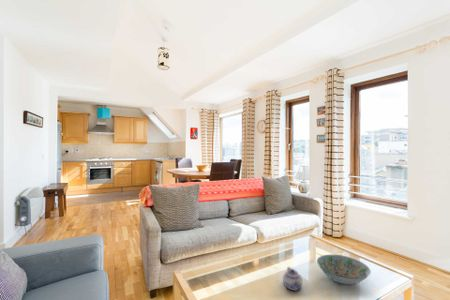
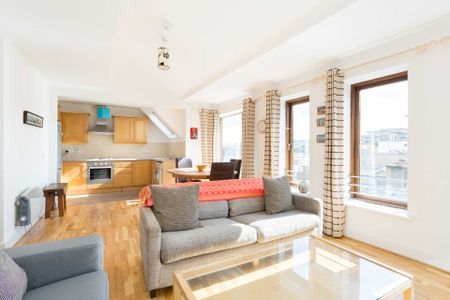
- teapot (292, 277)
- decorative bowl (342, 272)
